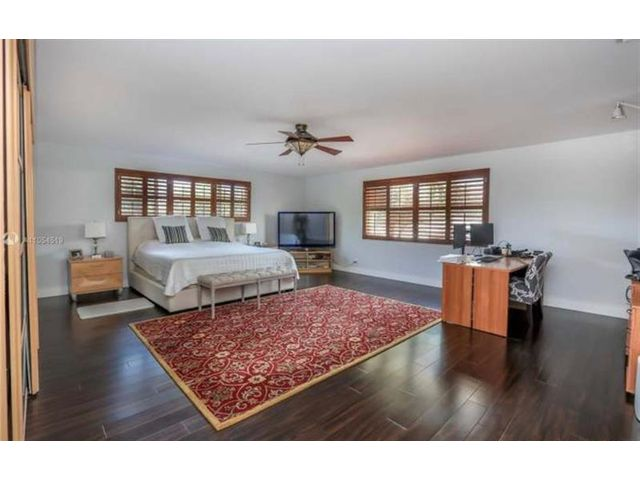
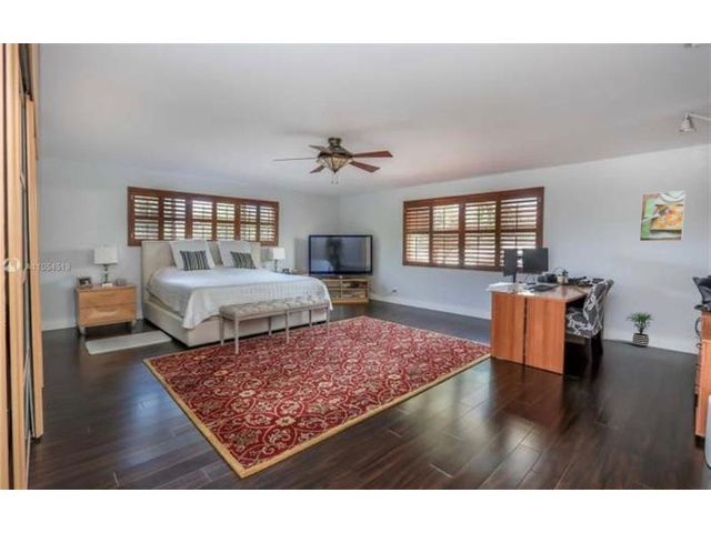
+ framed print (661, 217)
+ potted plant (640, 329)
